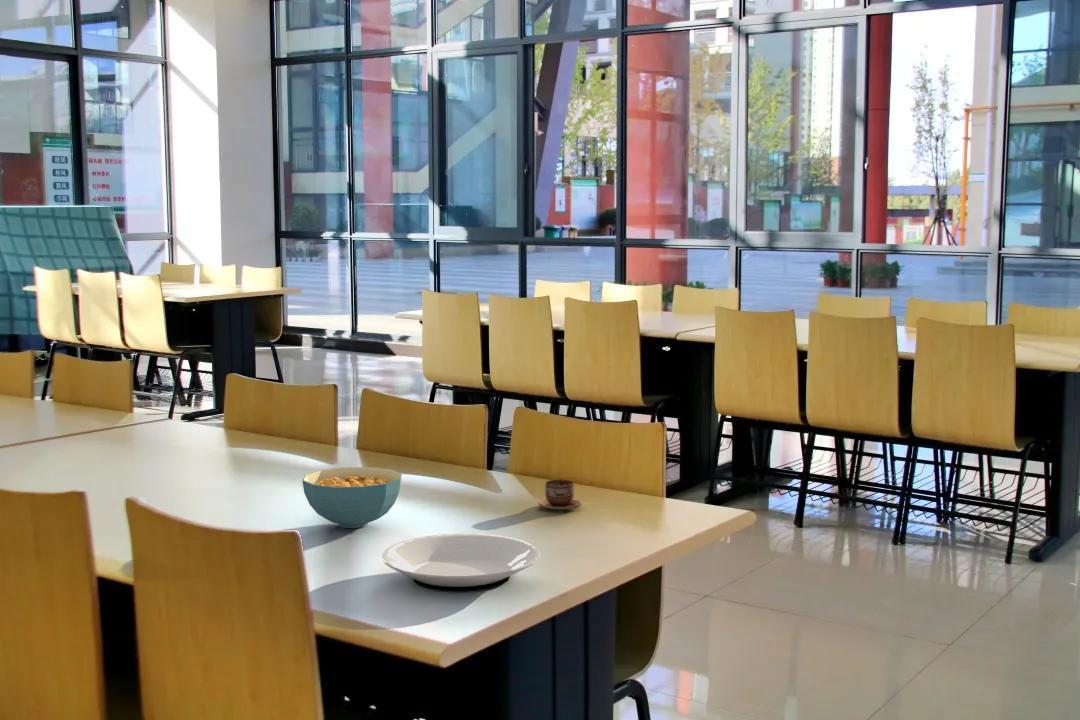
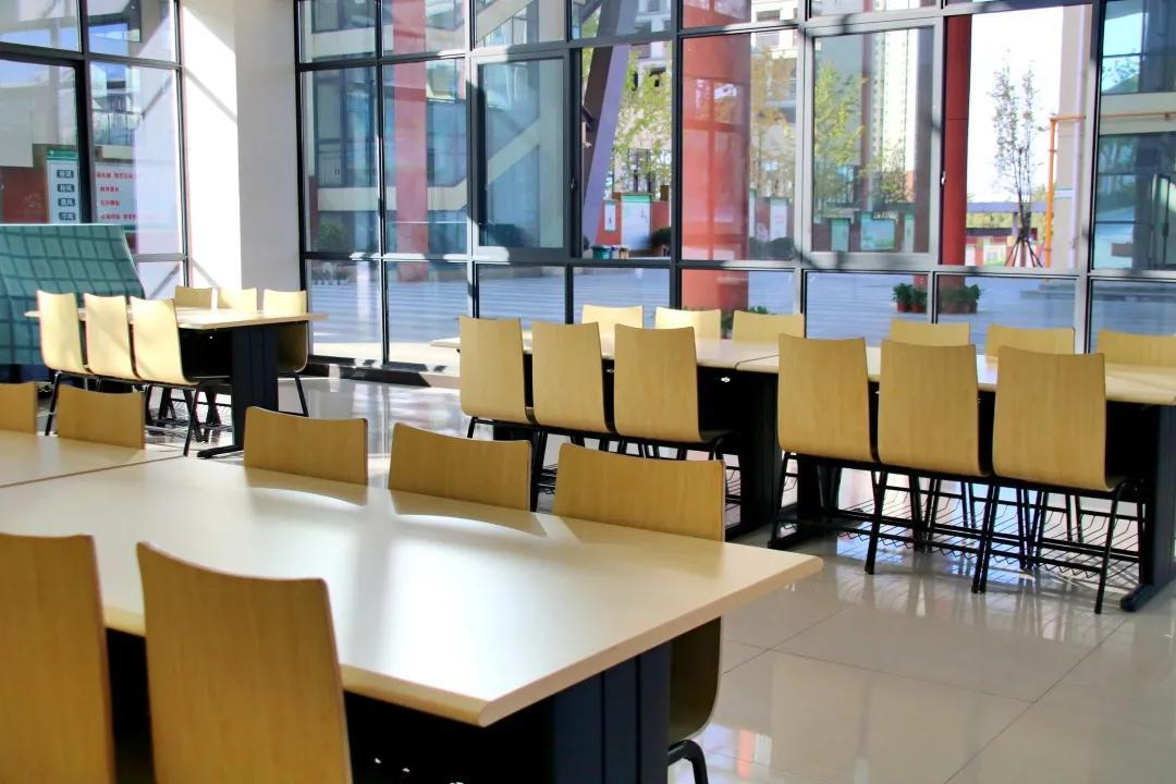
- cereal bowl (353, 500)
- cup (560, 494)
- plate (461, 565)
